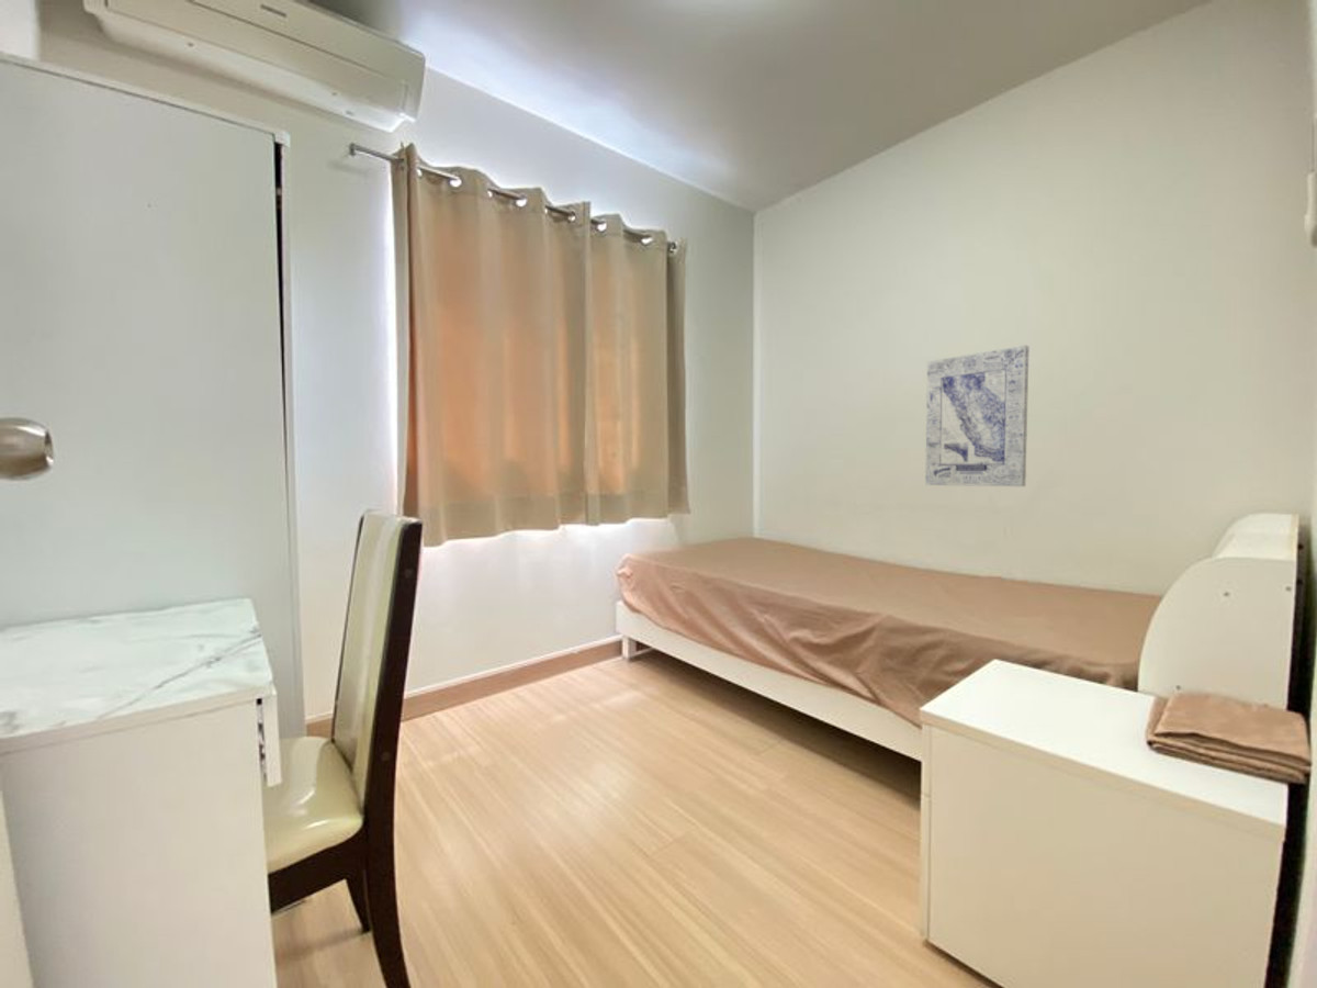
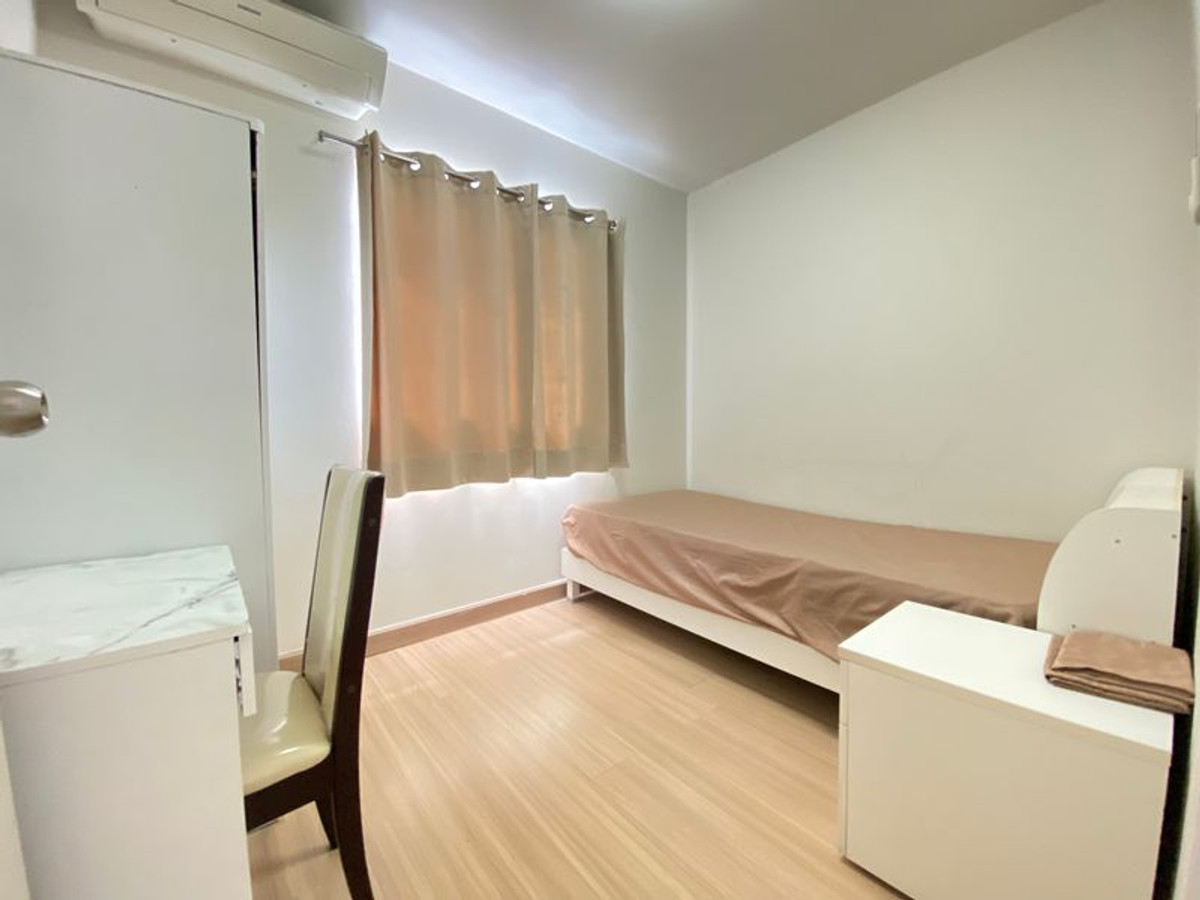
- wall art (973, 419)
